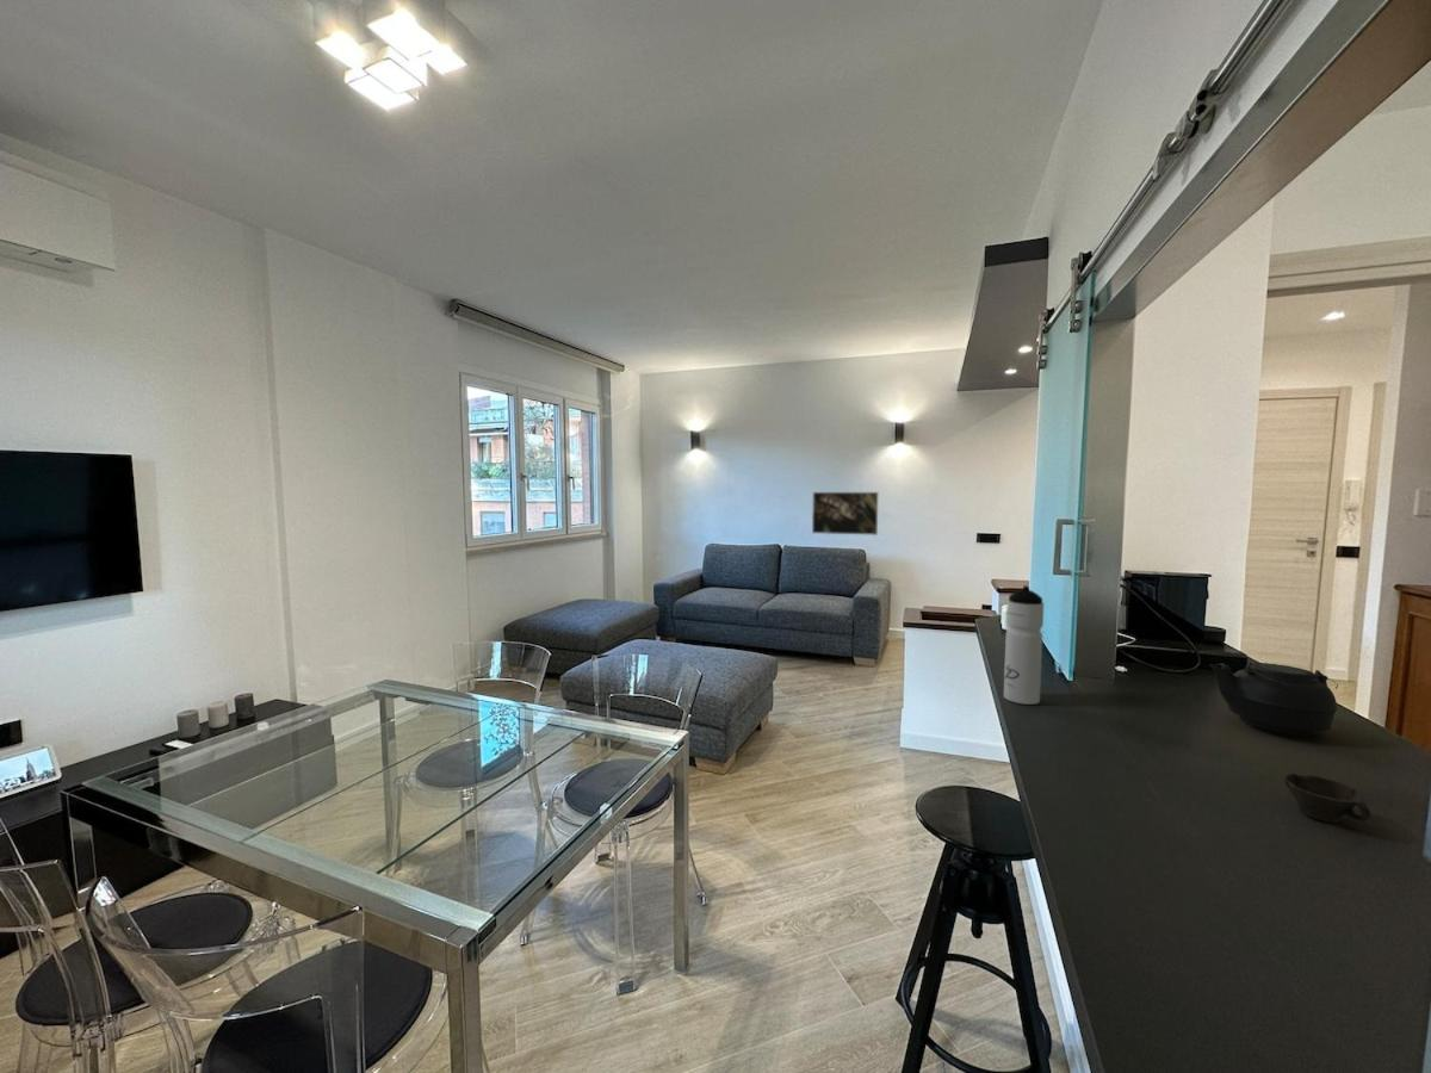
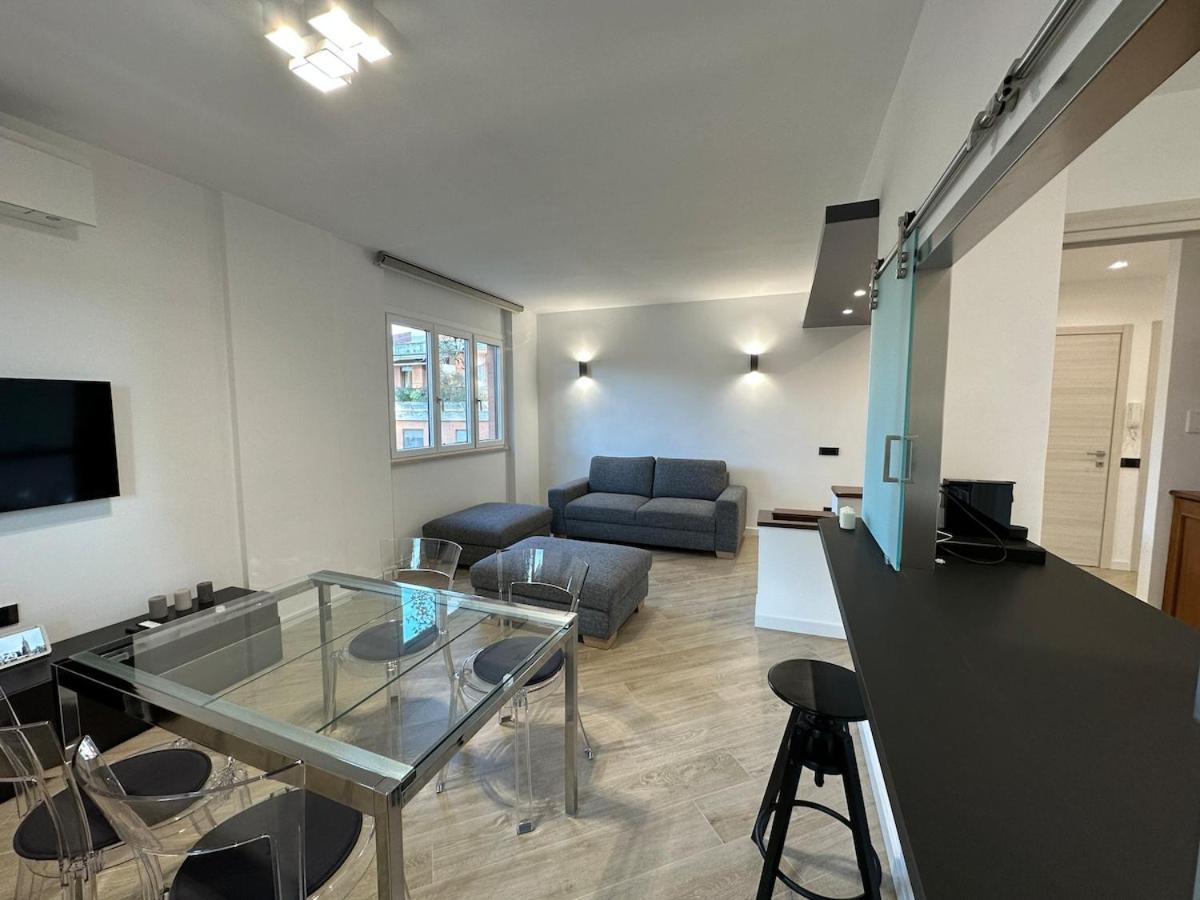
- teapot (1268, 696)
- water bottle (1023, 643)
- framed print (844, 513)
- cup (1324, 801)
